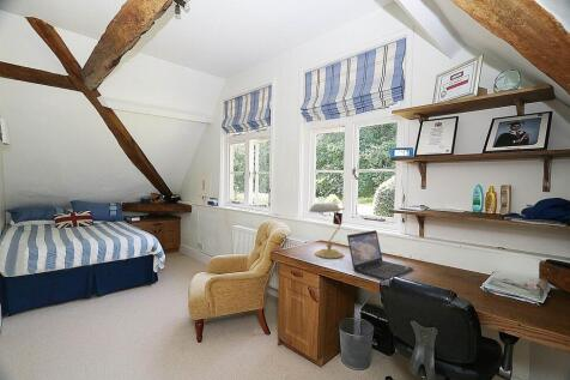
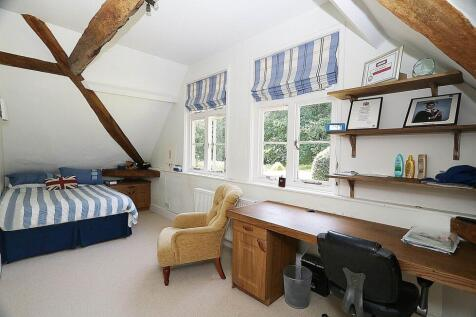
- laptop (380, 252)
- desk lamp (333, 231)
